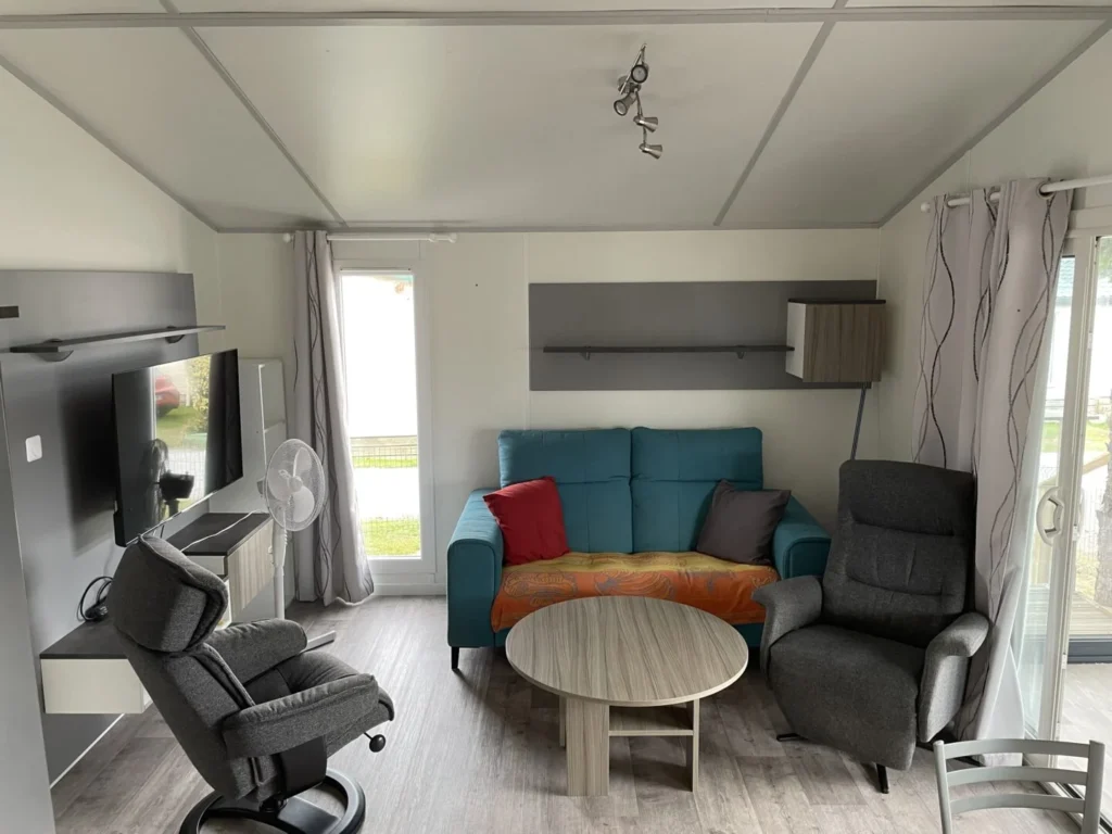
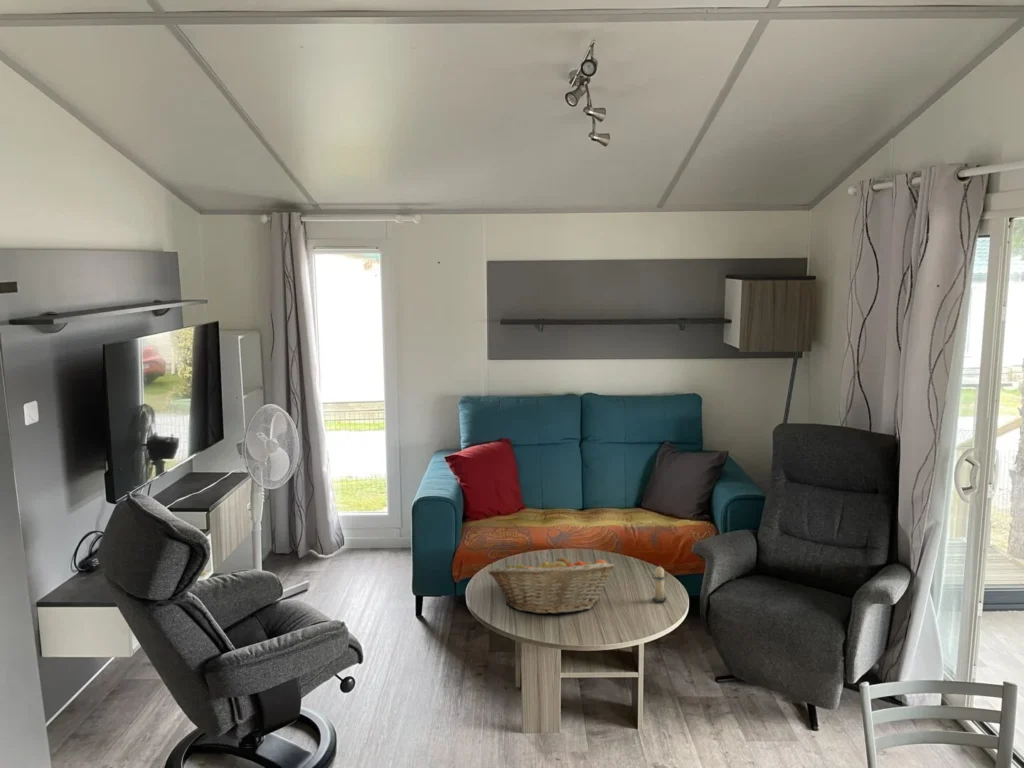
+ fruit basket (551, 578)
+ candle (659, 582)
